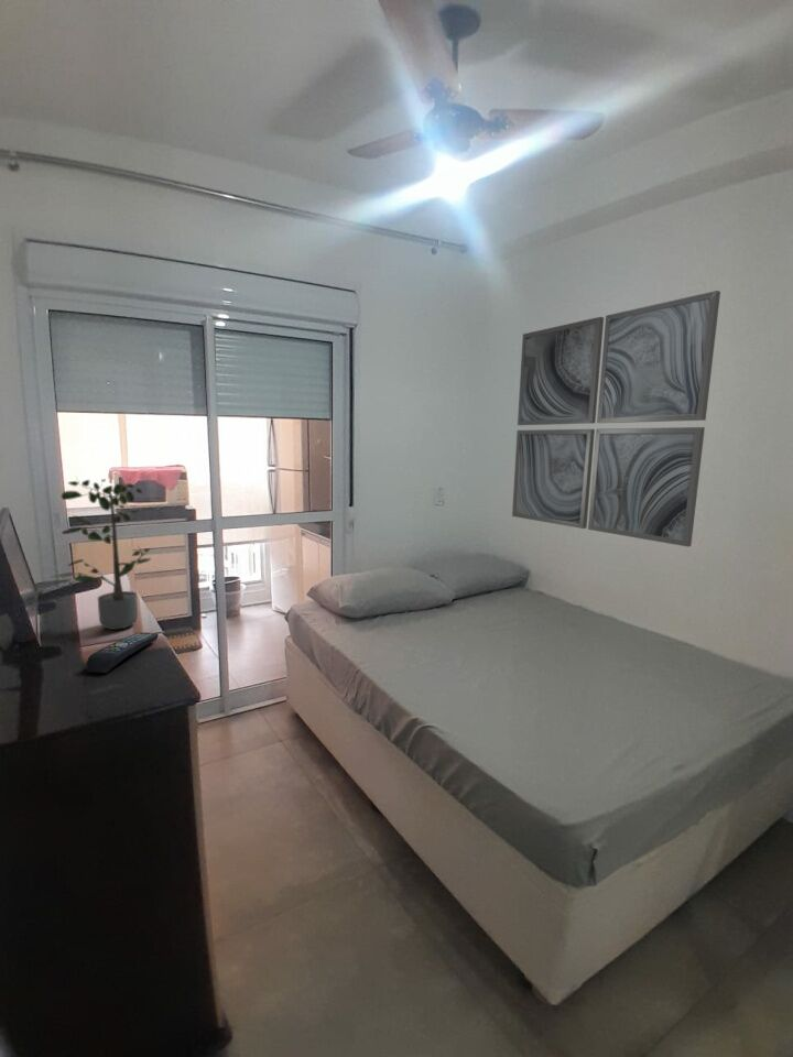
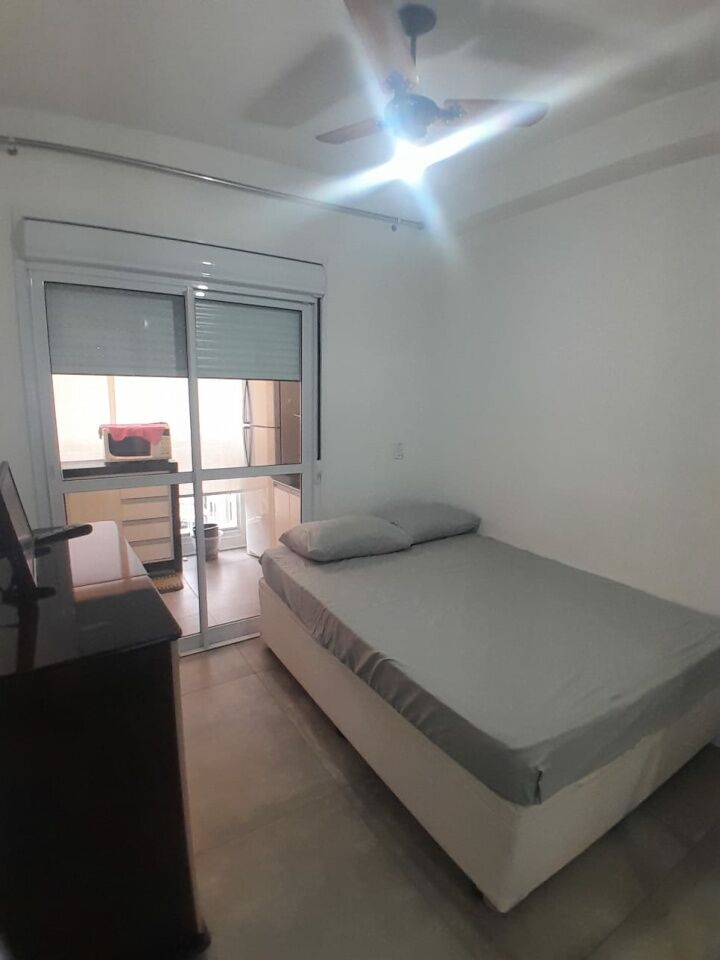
- potted plant (105, 542)
- remote control (124, 649)
- wall art (596, 429)
